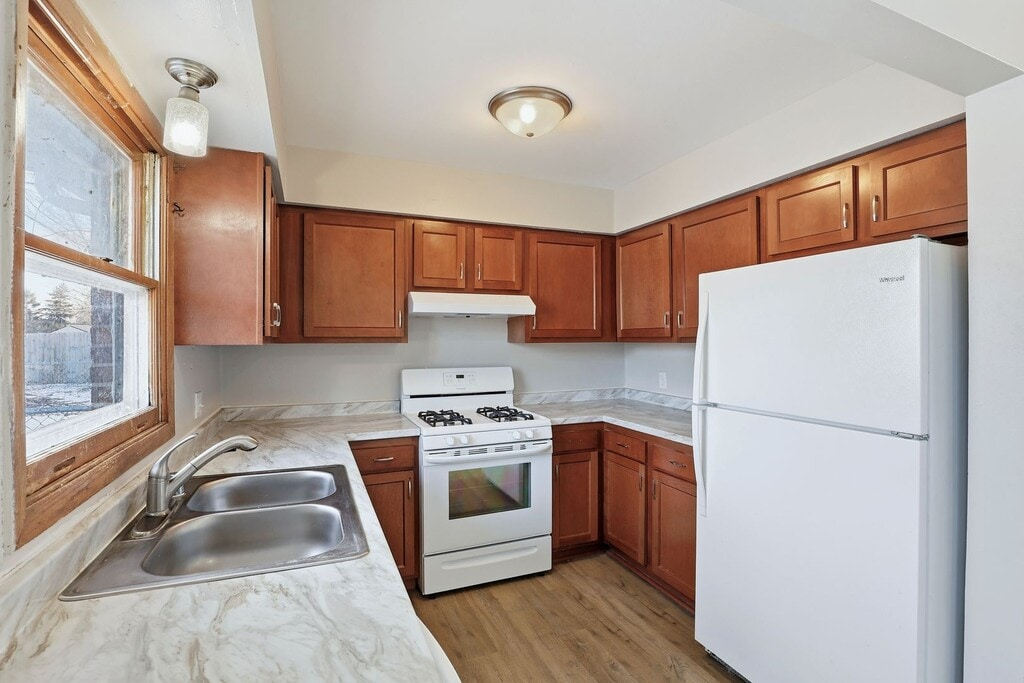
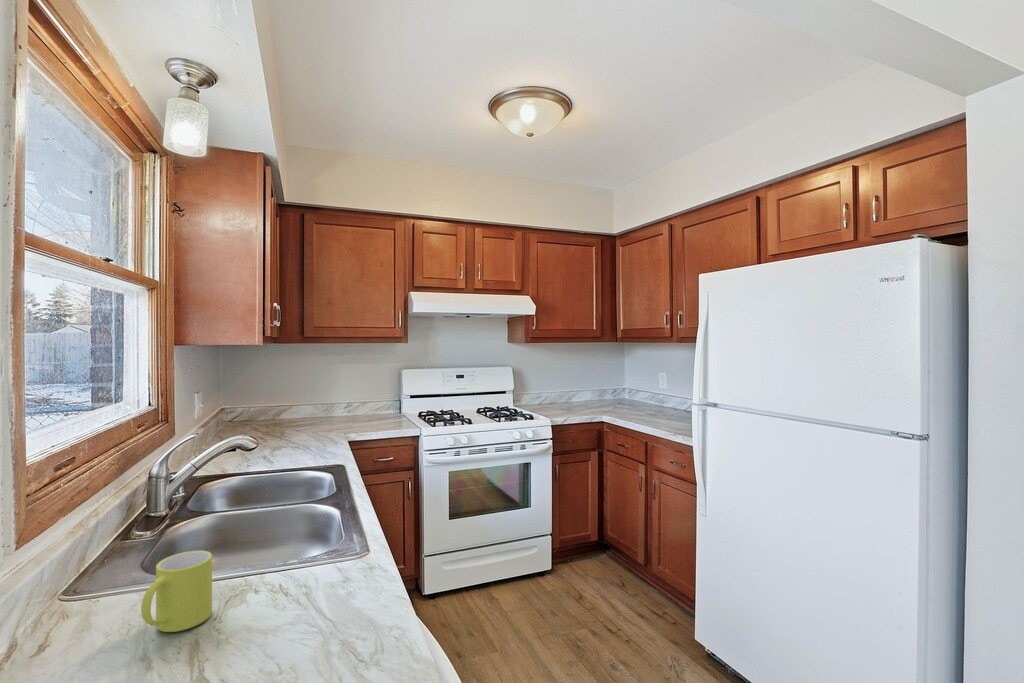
+ mug (175, 596)
